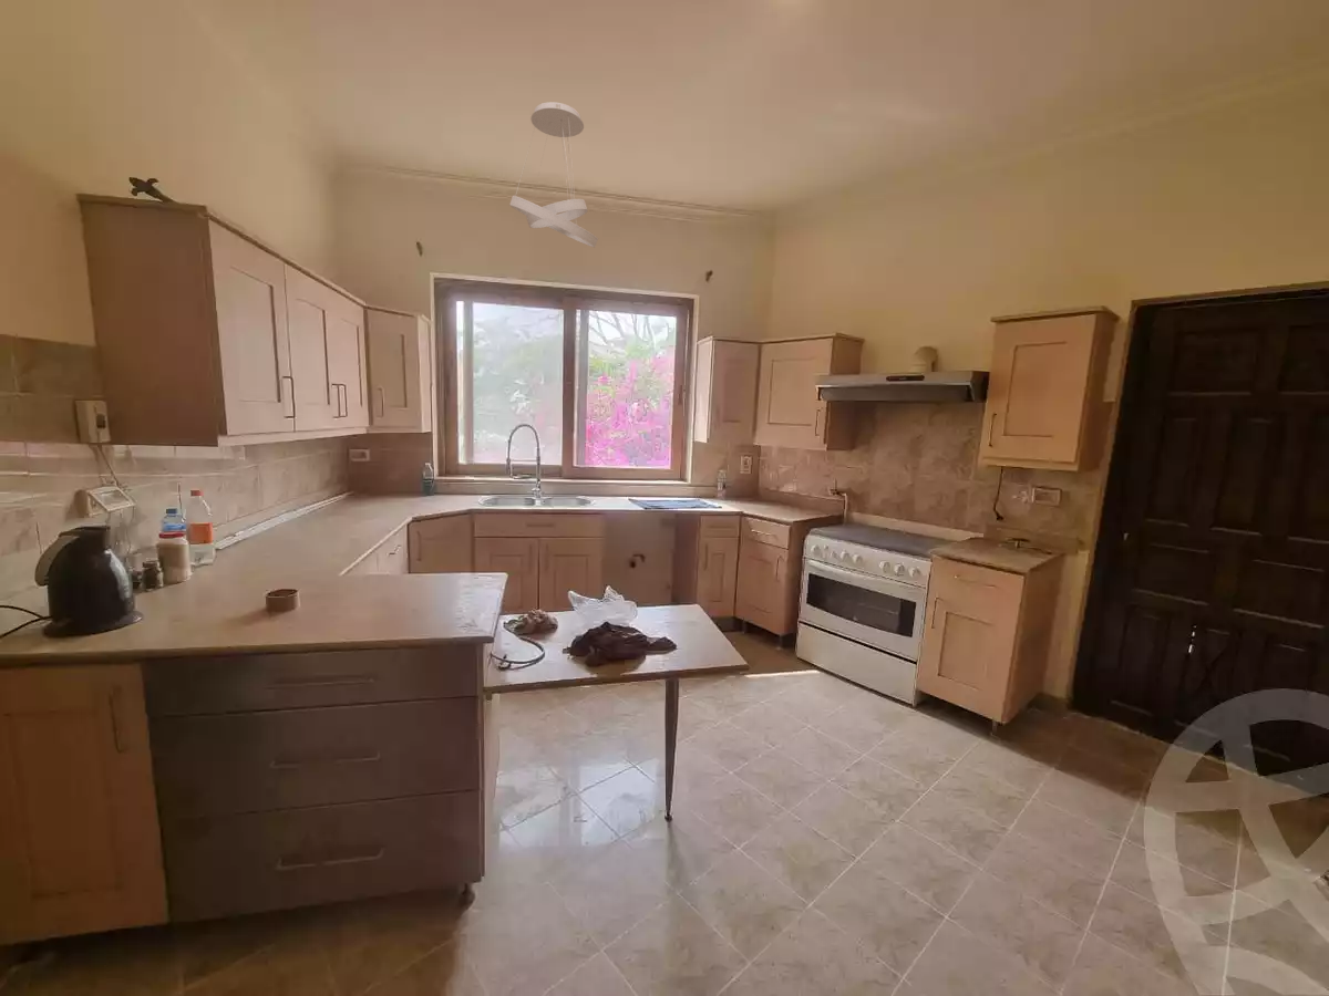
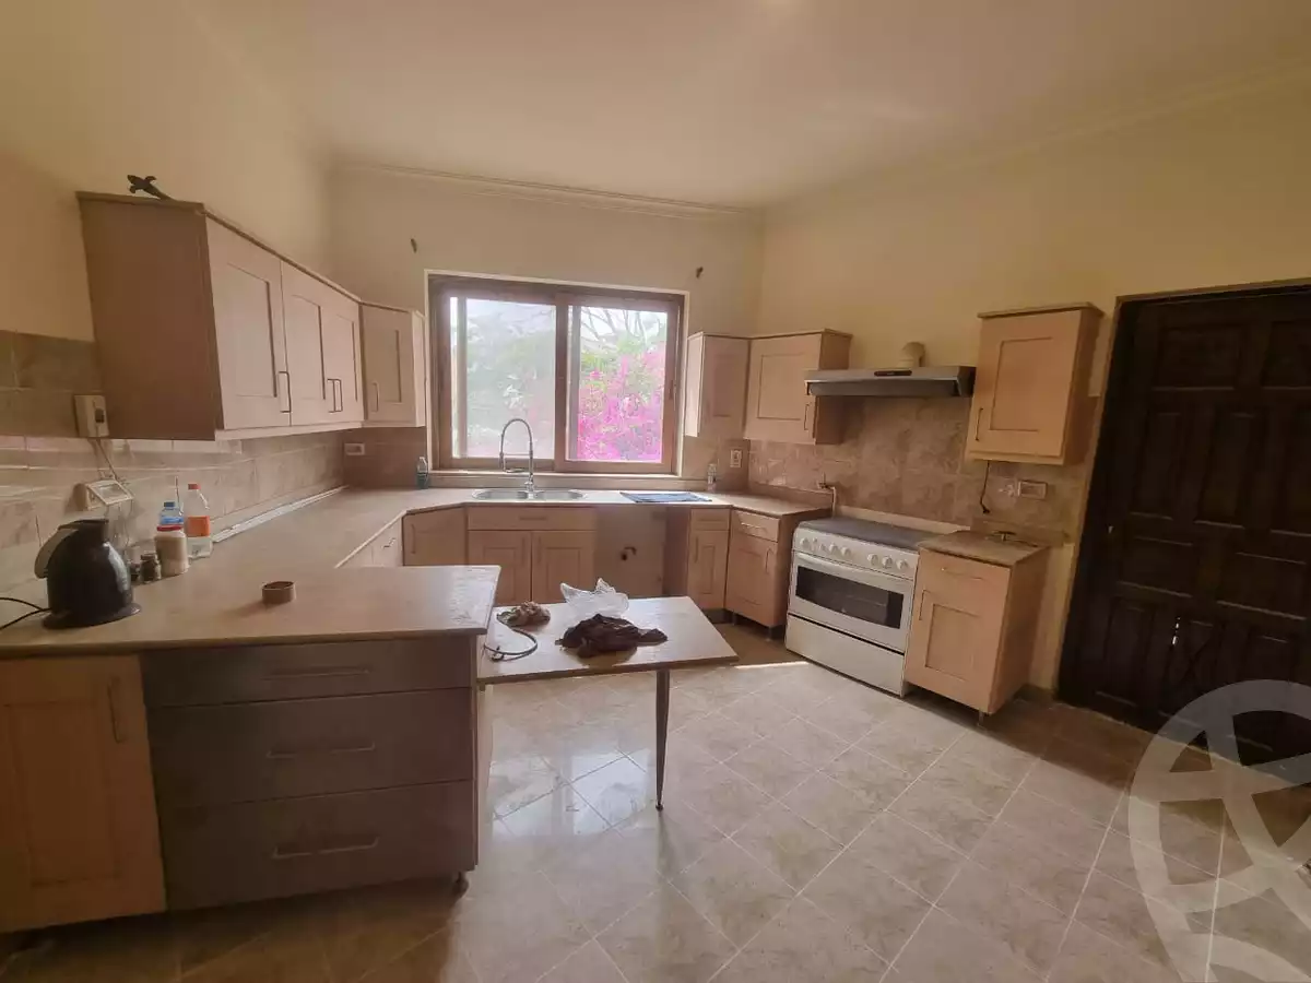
- ceiling light fixture (566, 181)
